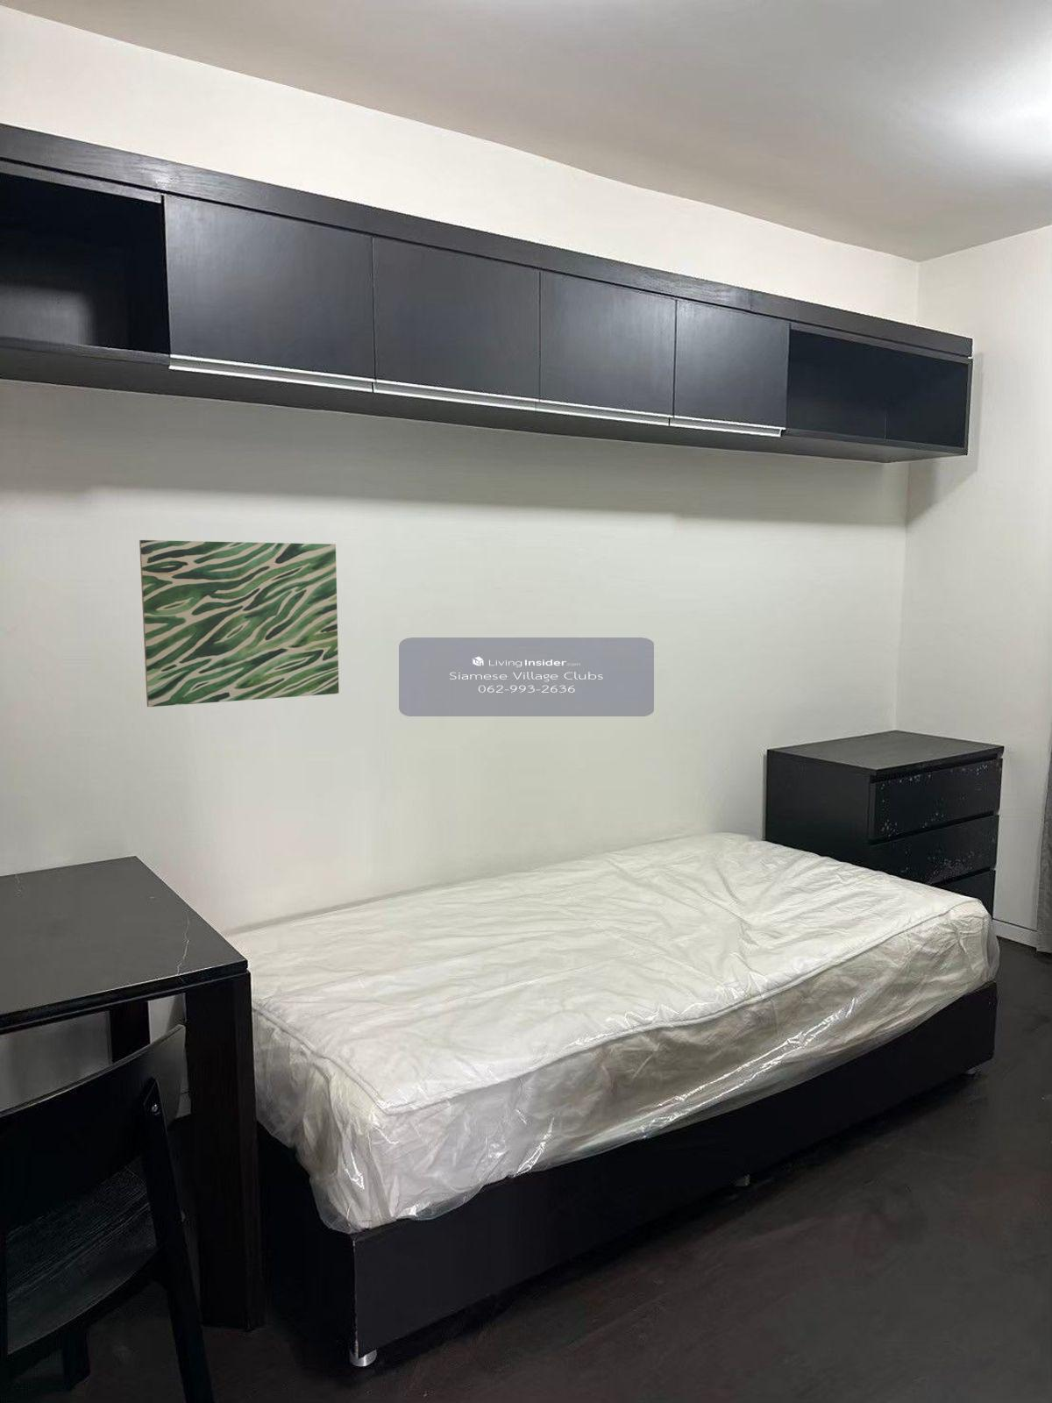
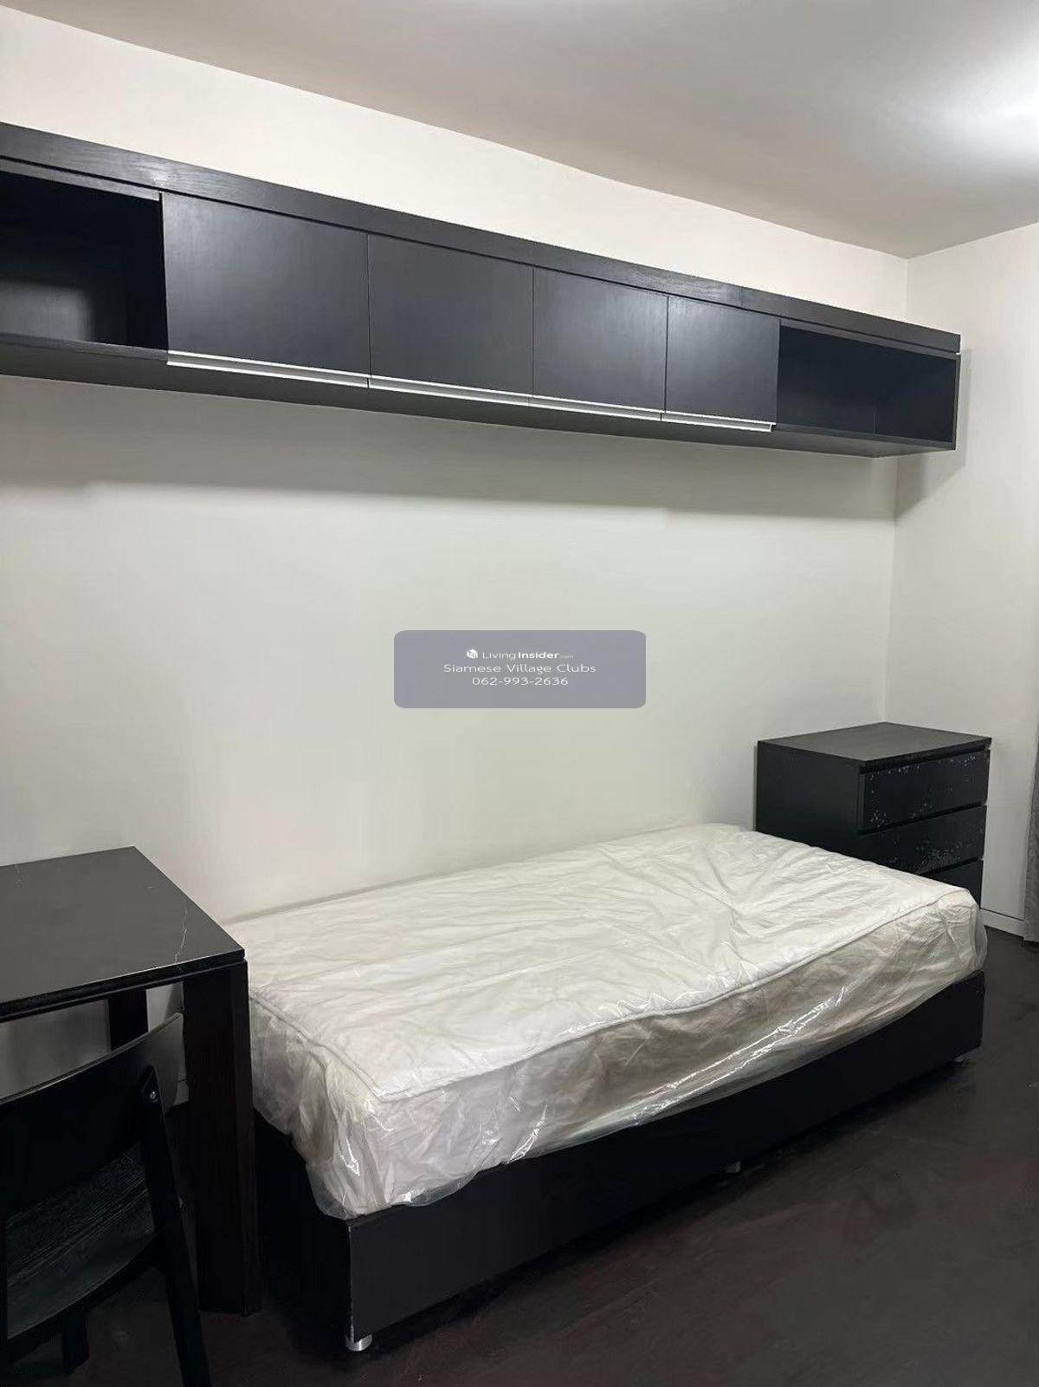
- wall art (245, 622)
